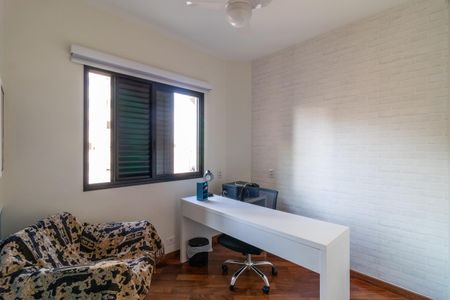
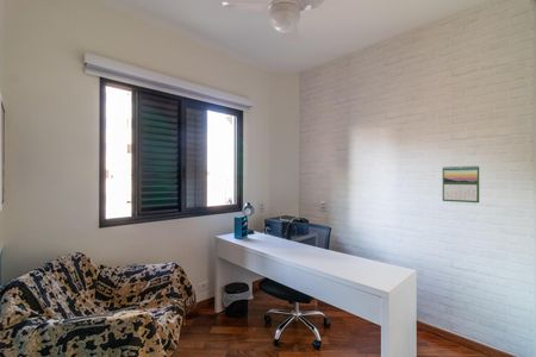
+ calendar (460, 183)
